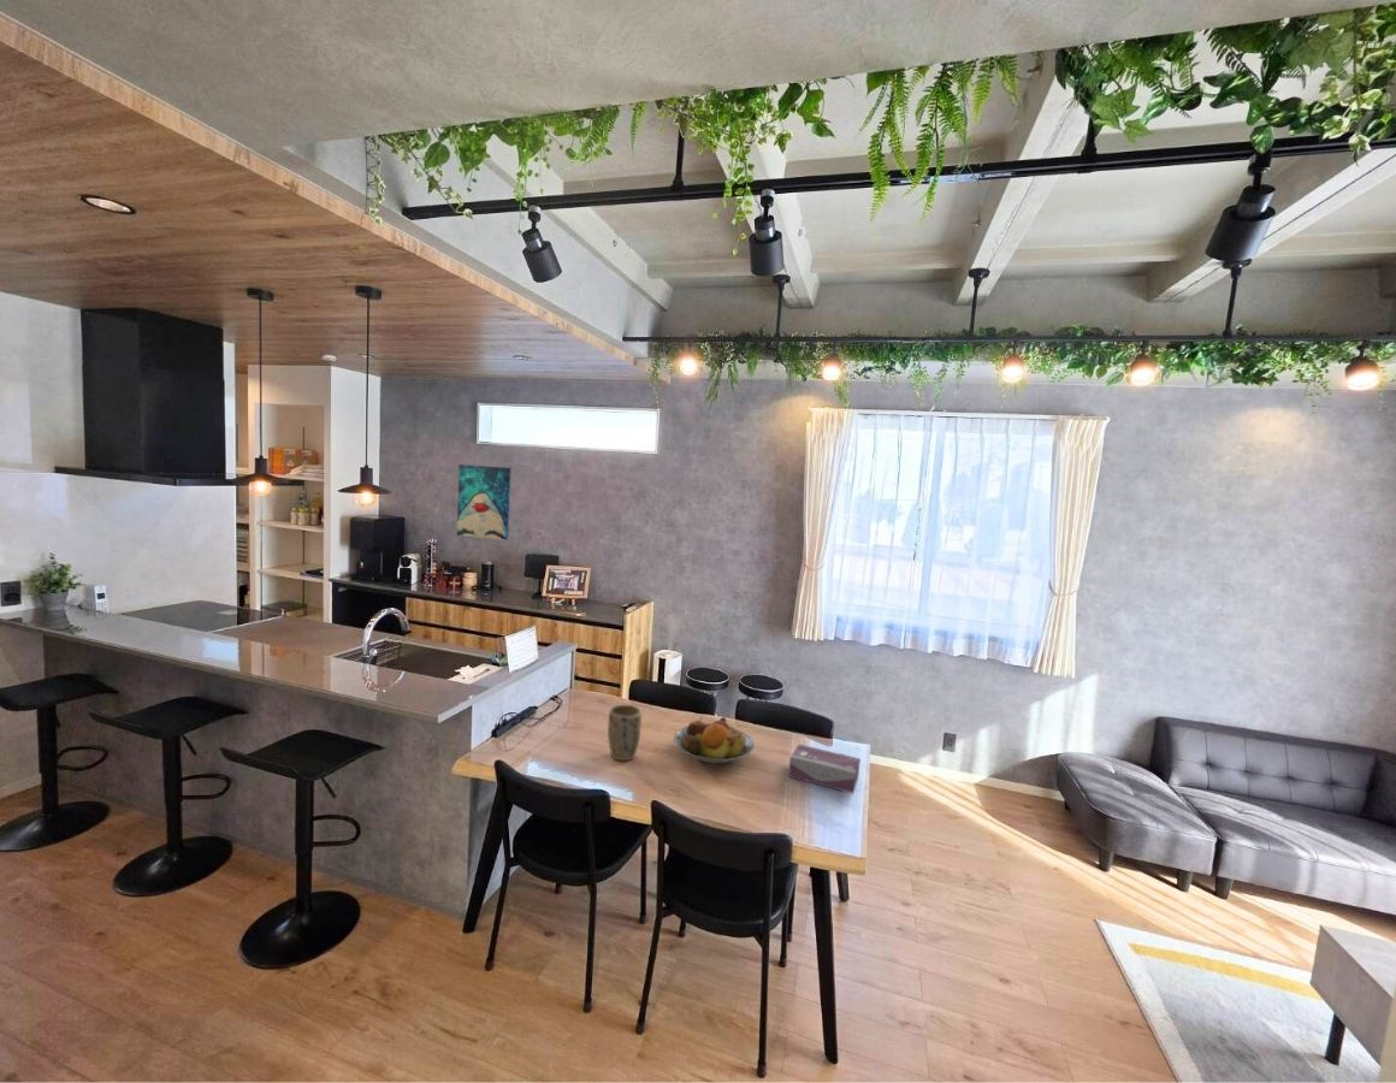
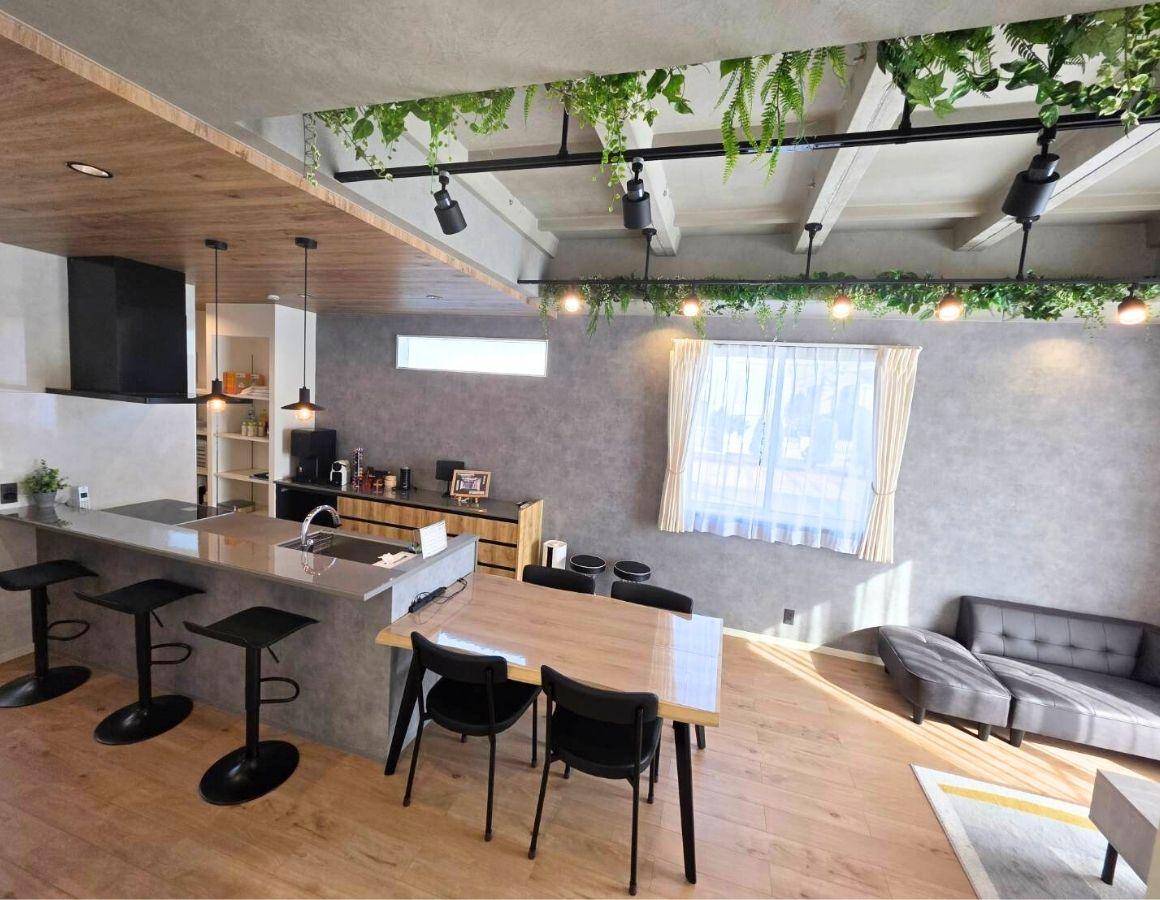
- wall art (483, 502)
- tissue box (824, 767)
- fruit bowl (714, 736)
- plant pot (623, 733)
